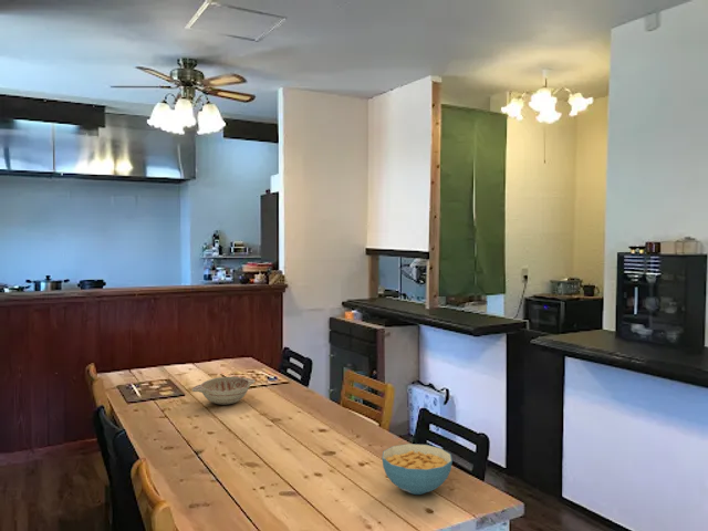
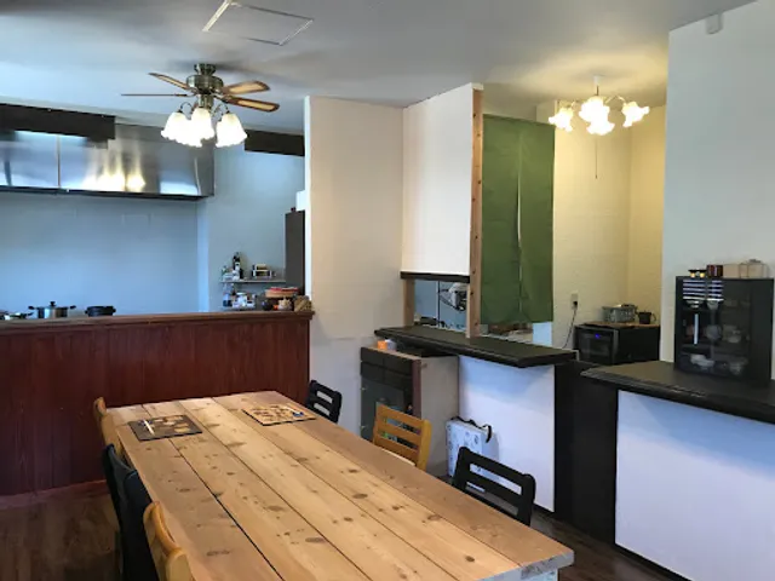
- decorative bowl (225, 392)
- cereal bowl (416, 472)
